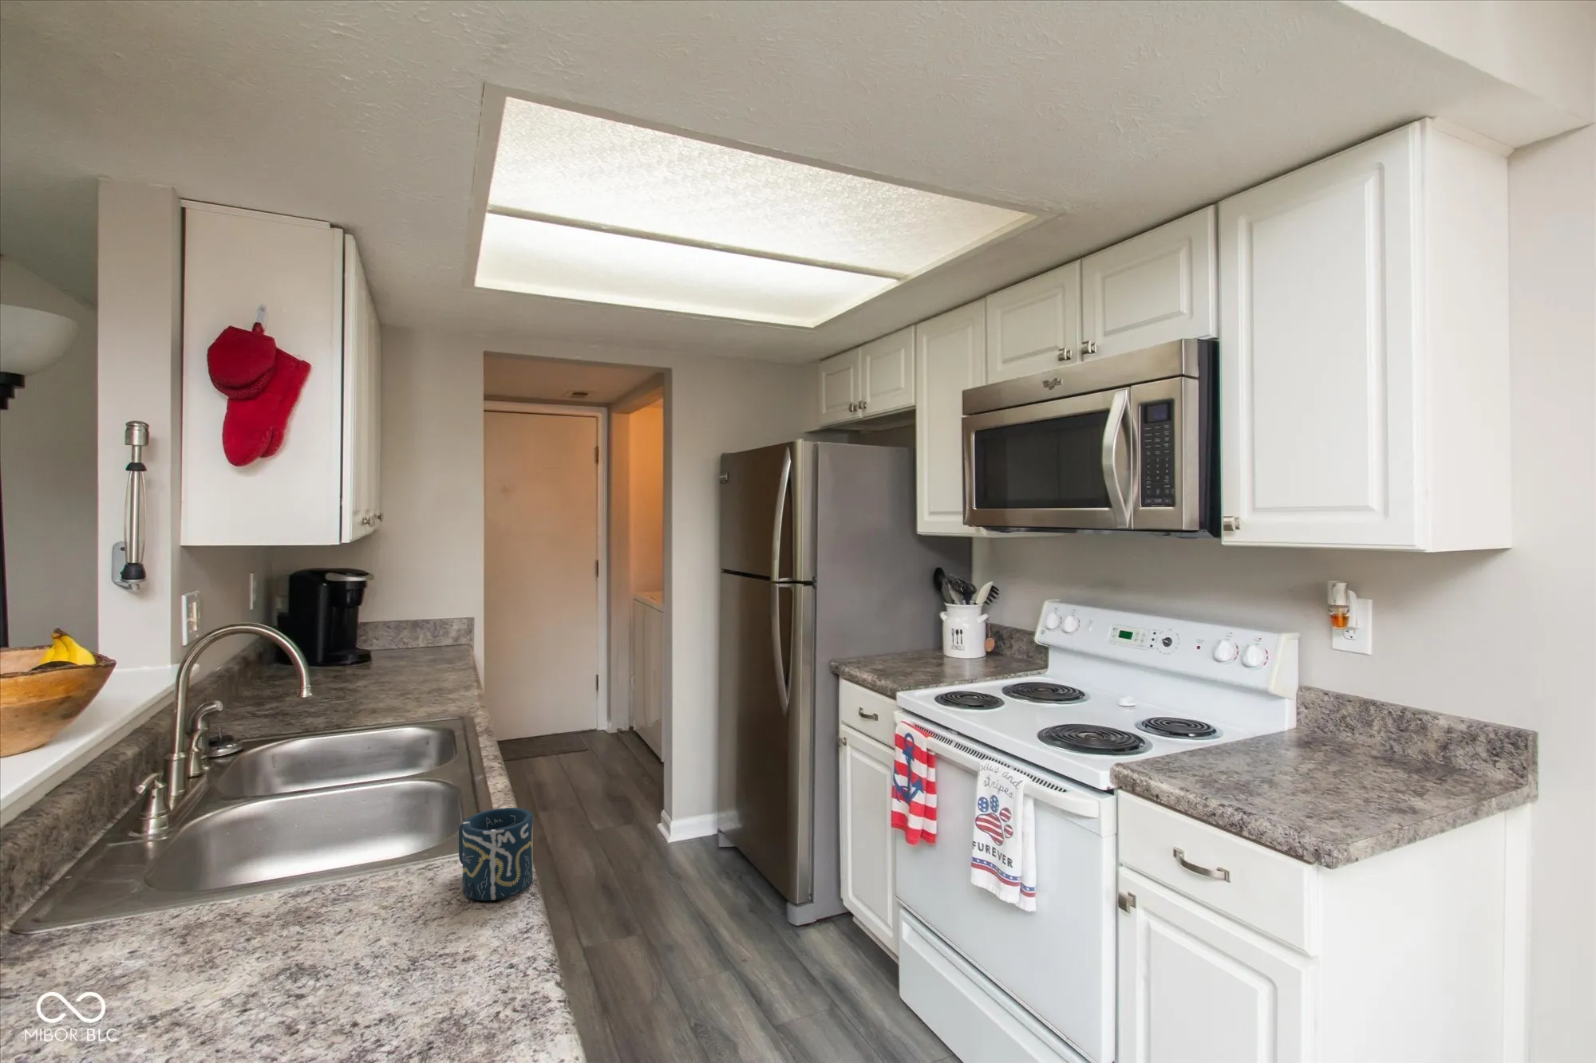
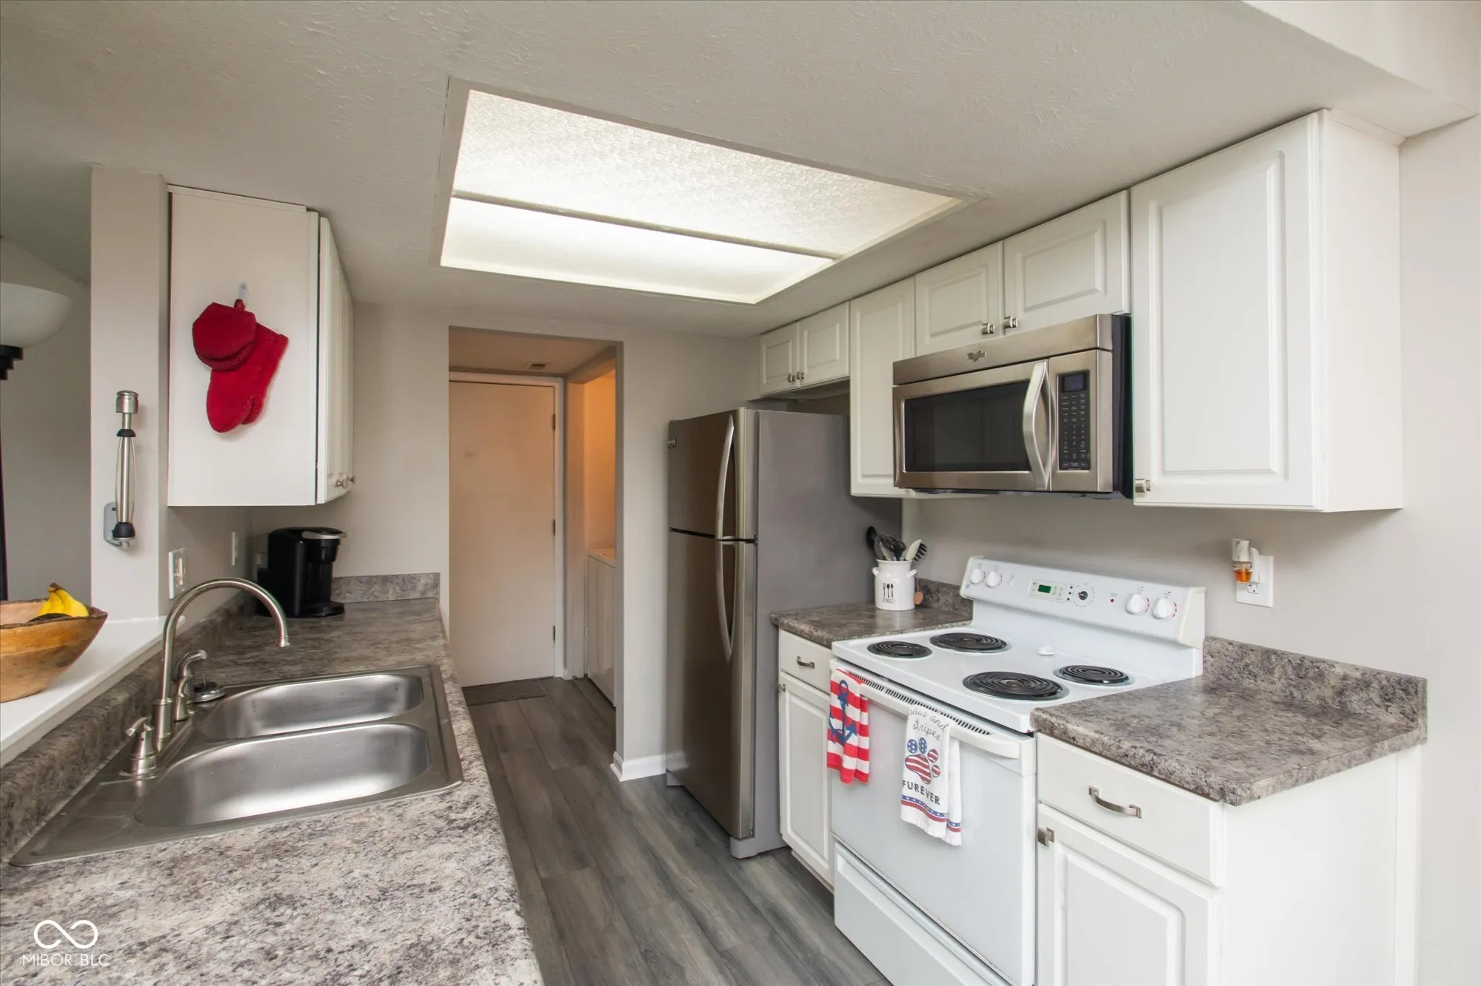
- cup (491, 849)
